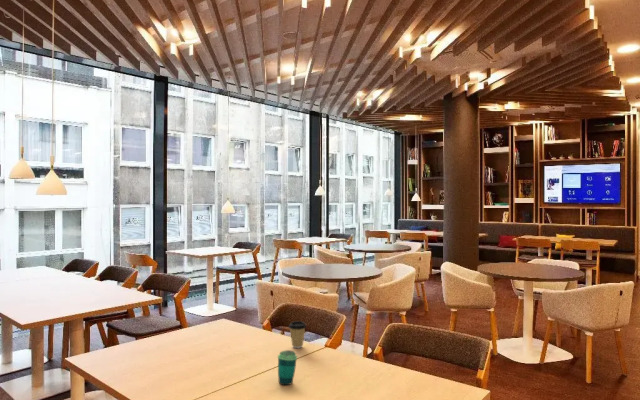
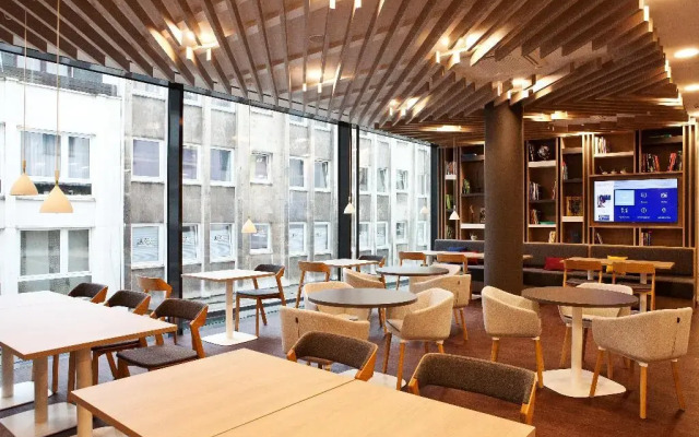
- coffee cup (297, 334)
- cup (287, 367)
